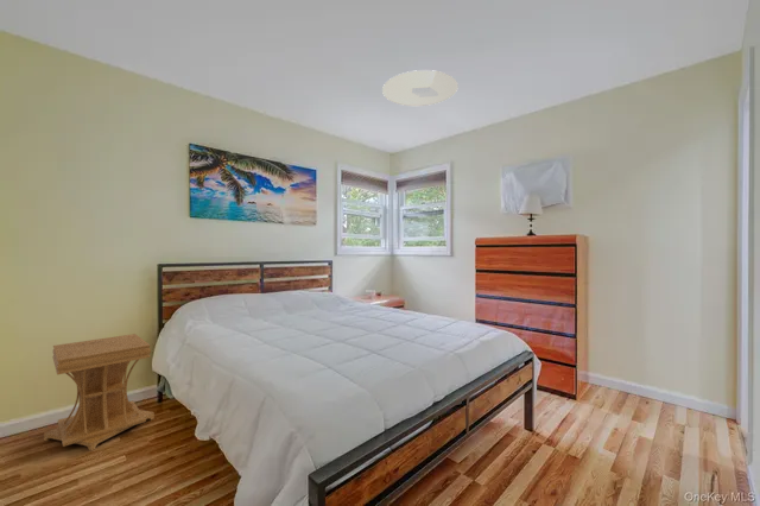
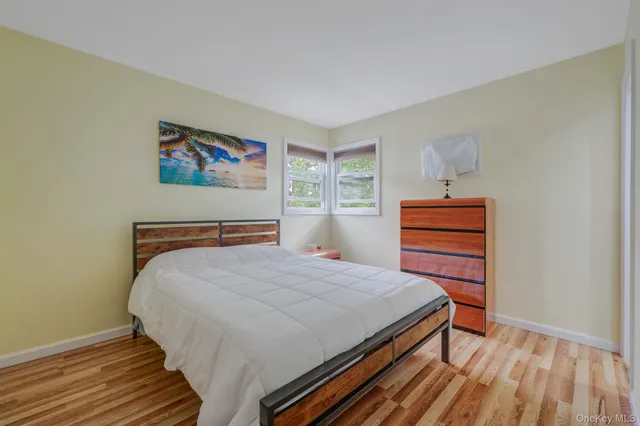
- side table (102, 386)
- ceiling light (419, 86)
